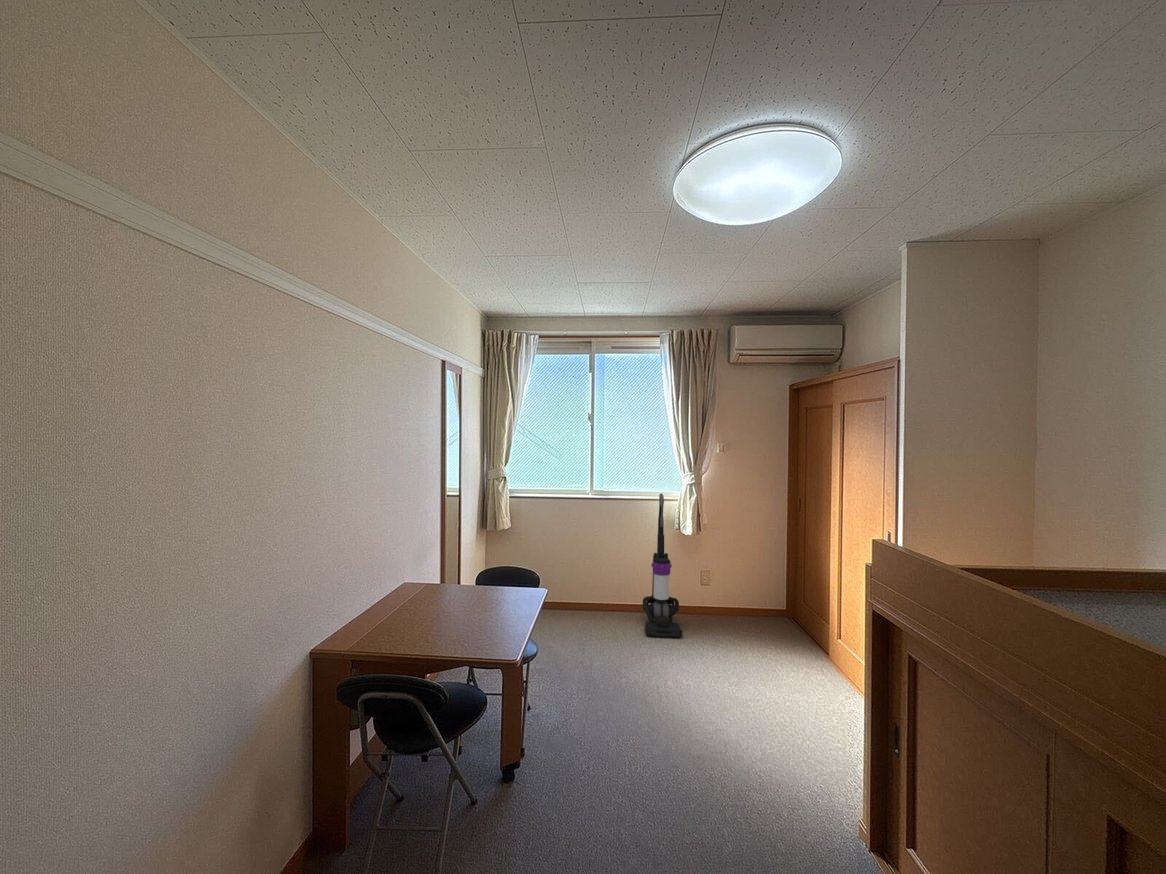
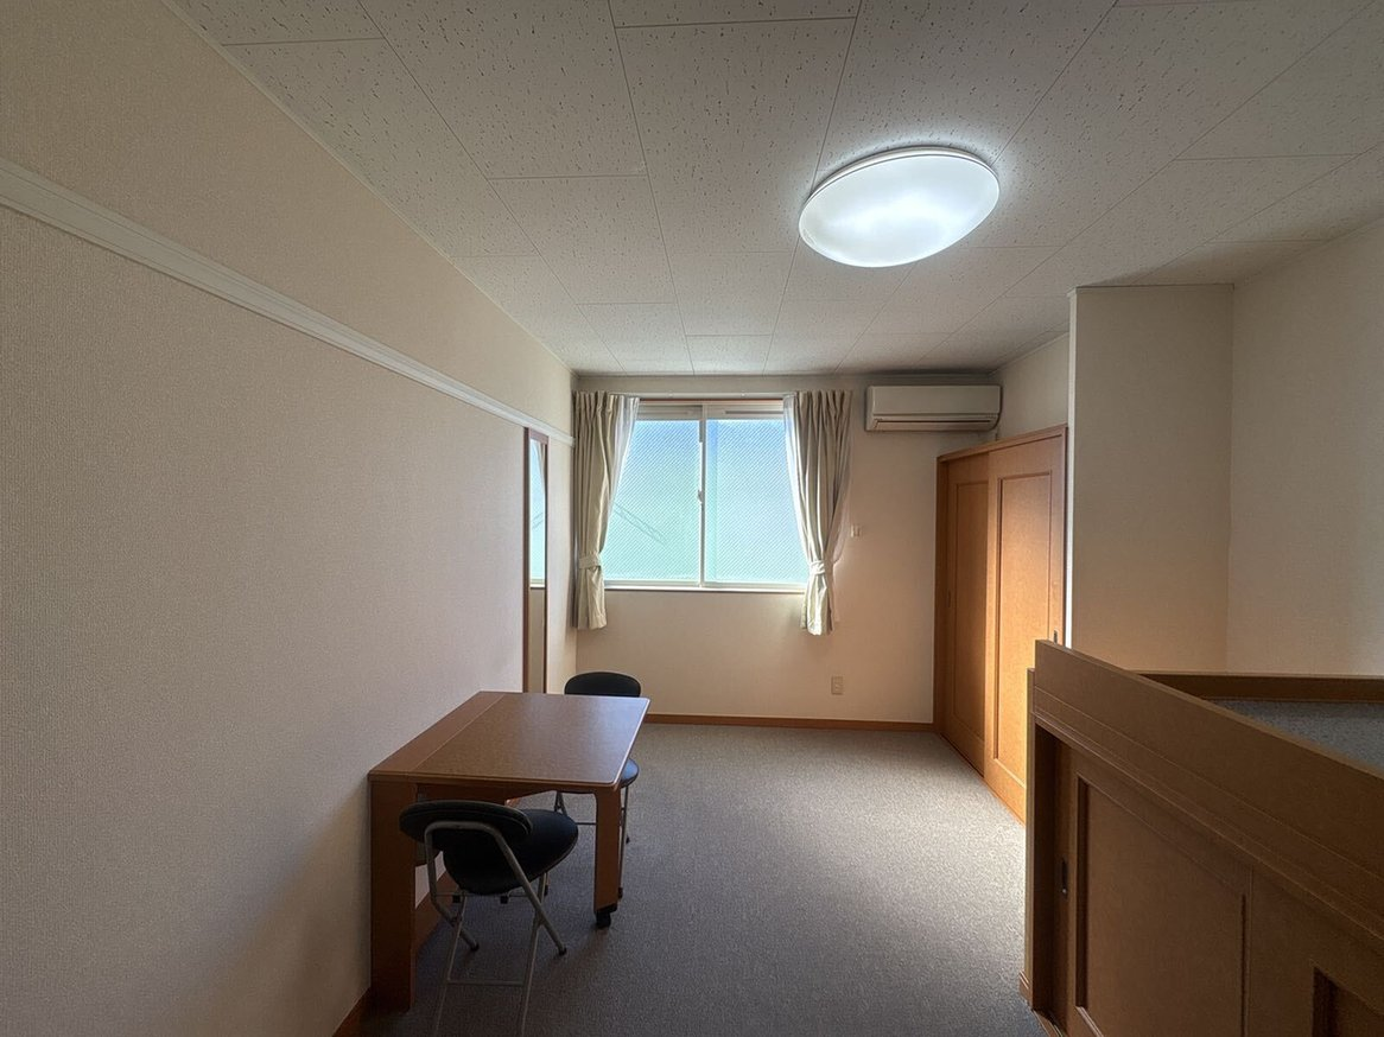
- vacuum cleaner (662, 561)
